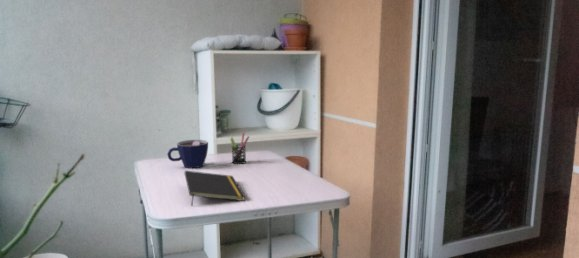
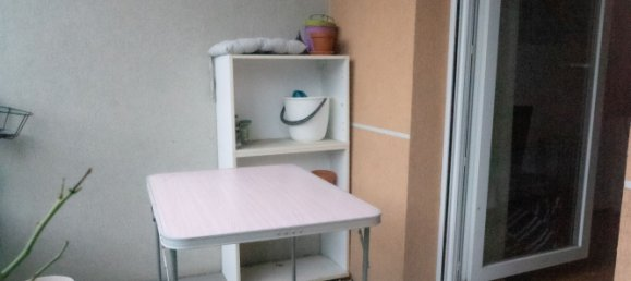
- pen holder (238, 147)
- cup (187, 154)
- notepad (213, 184)
